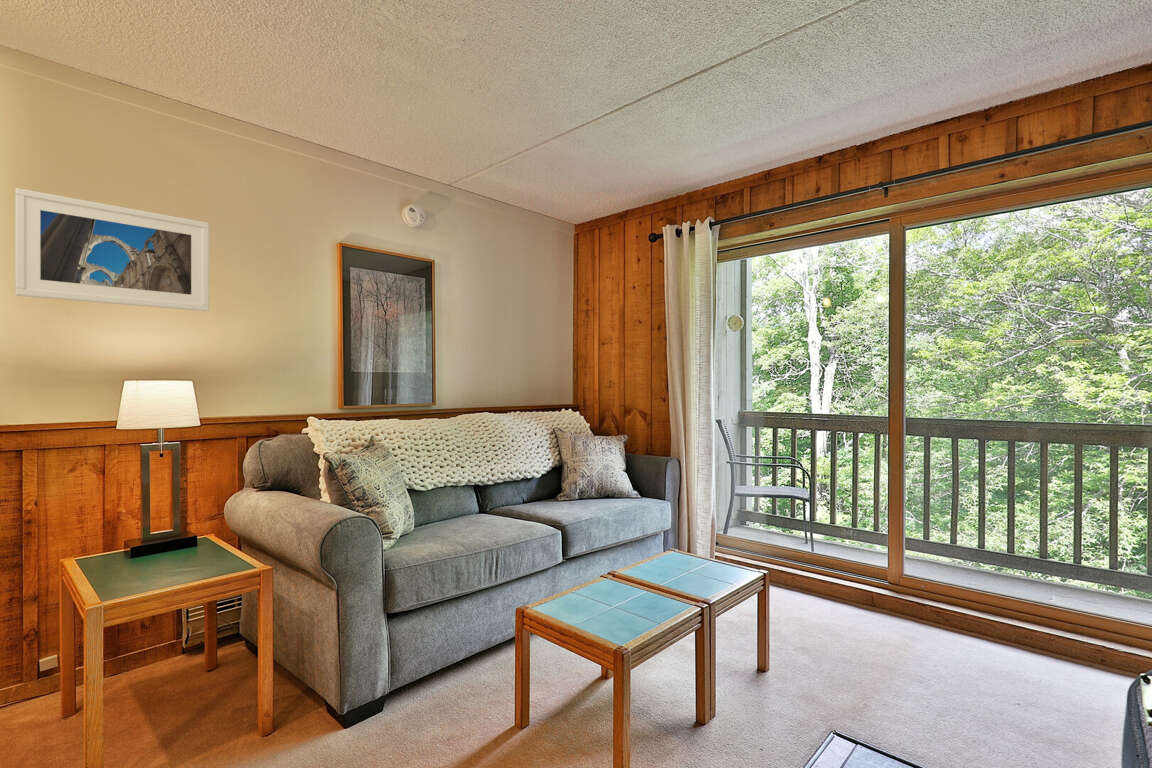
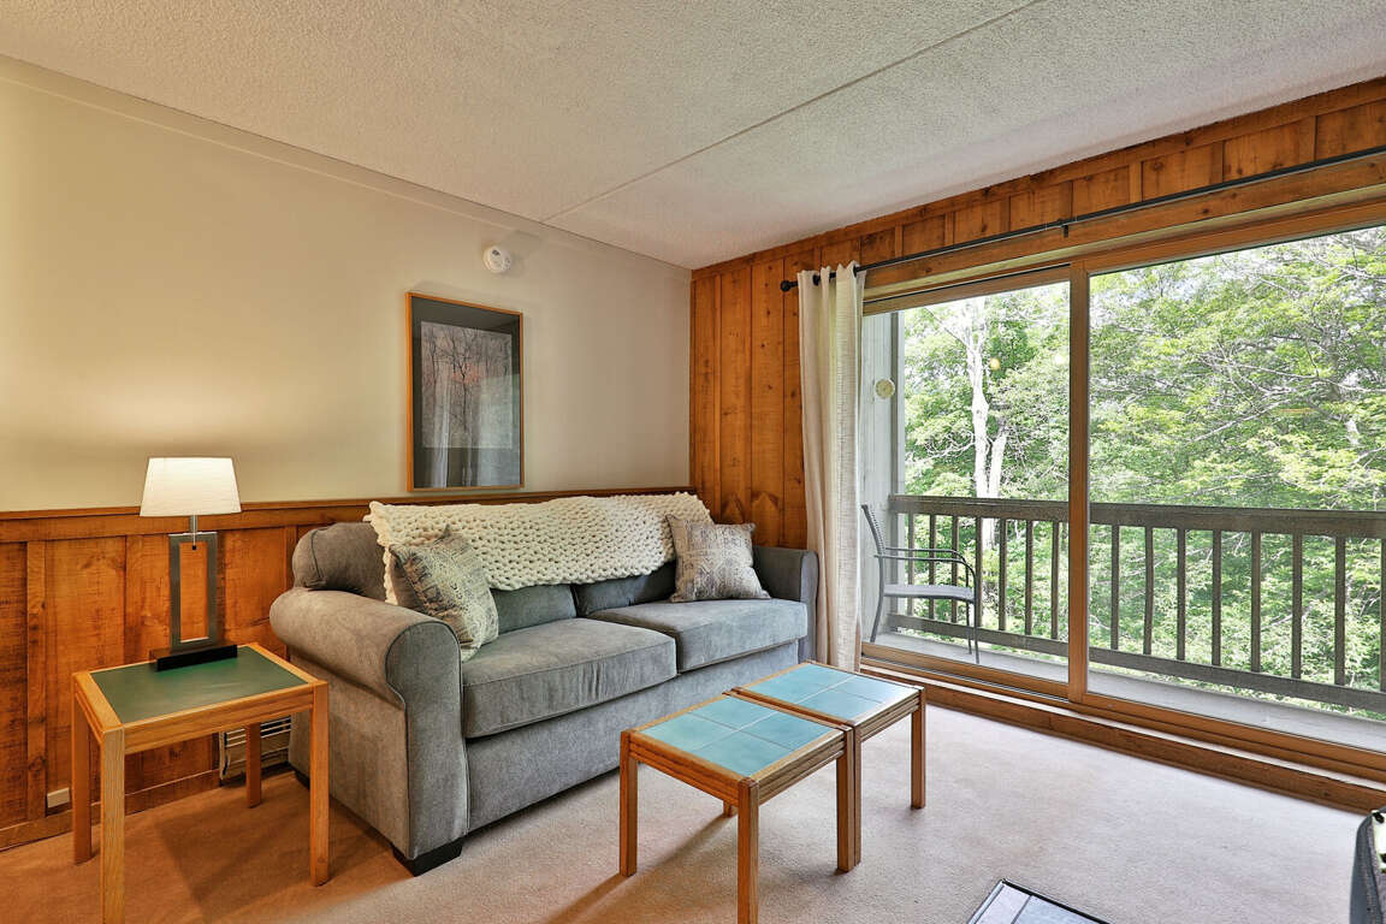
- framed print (121, 255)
